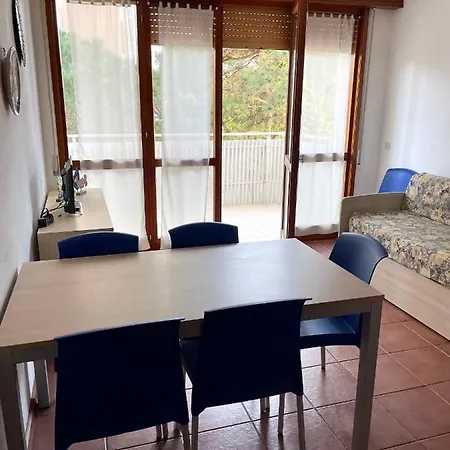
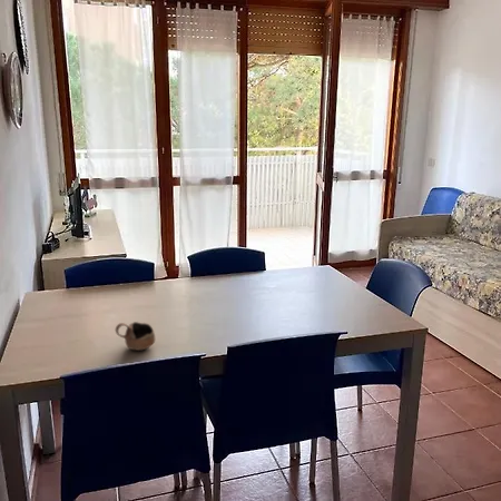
+ cup (135, 333)
